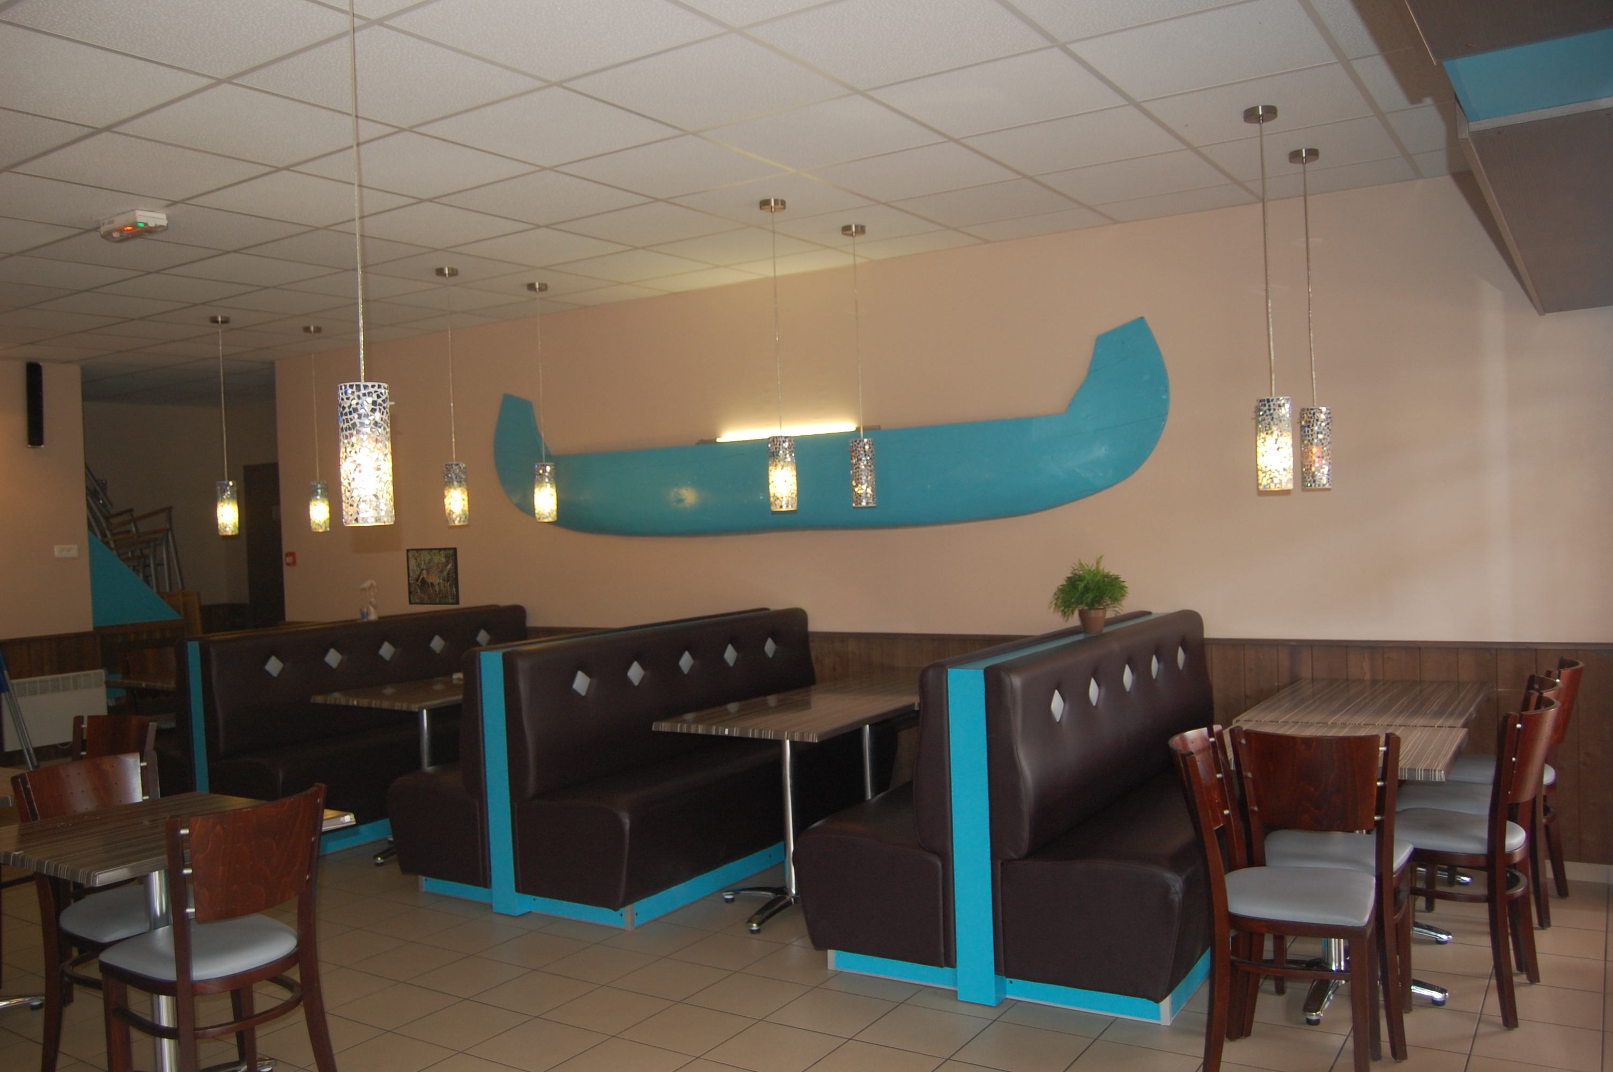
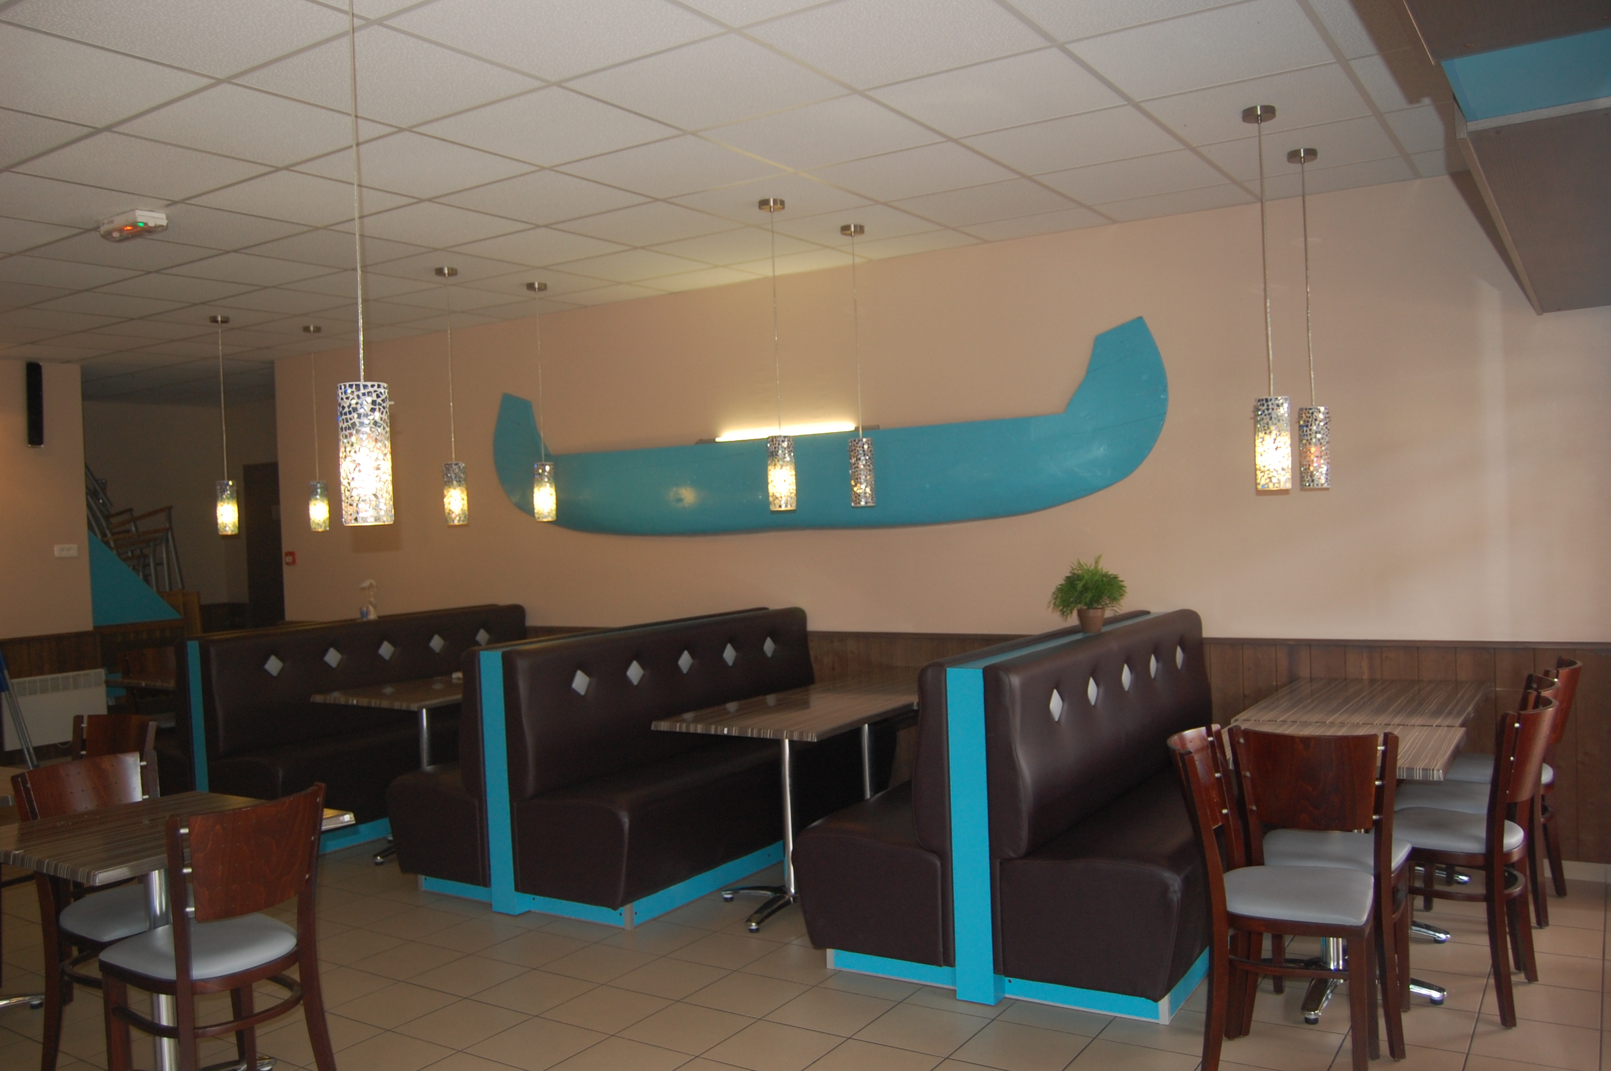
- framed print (432, 577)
